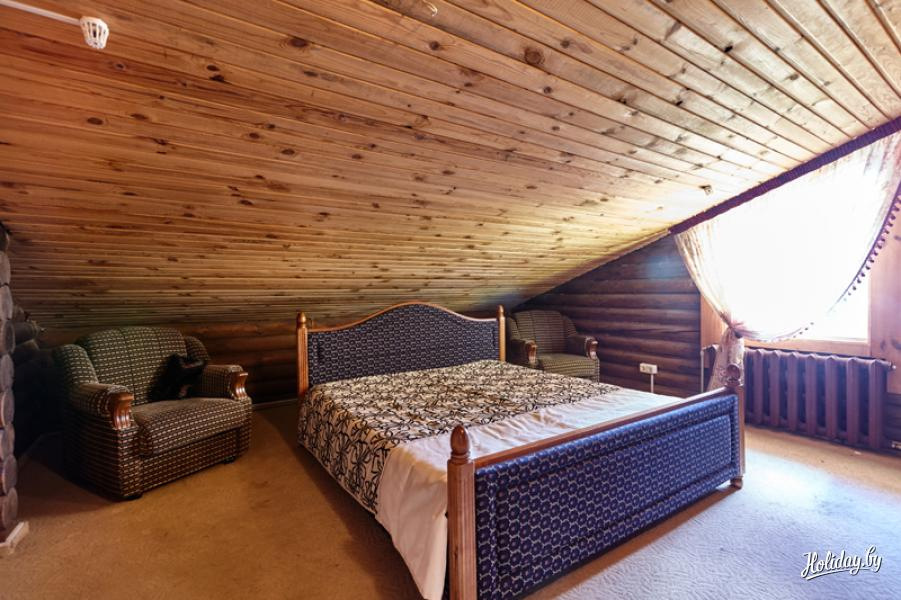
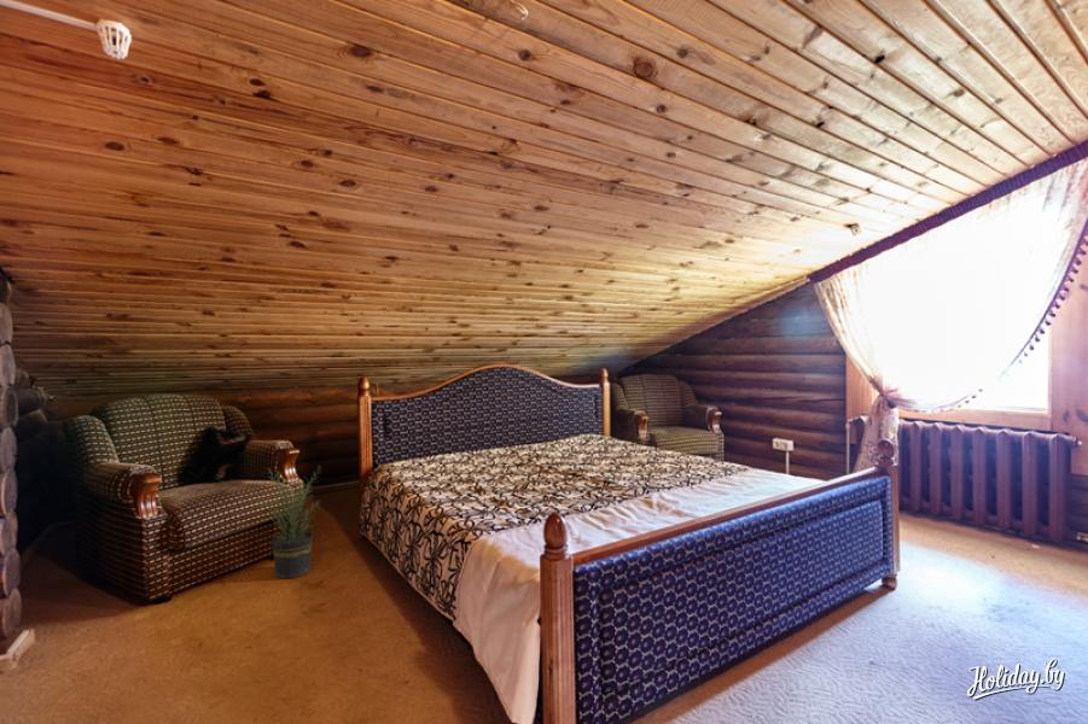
+ potted plant (289, 520)
